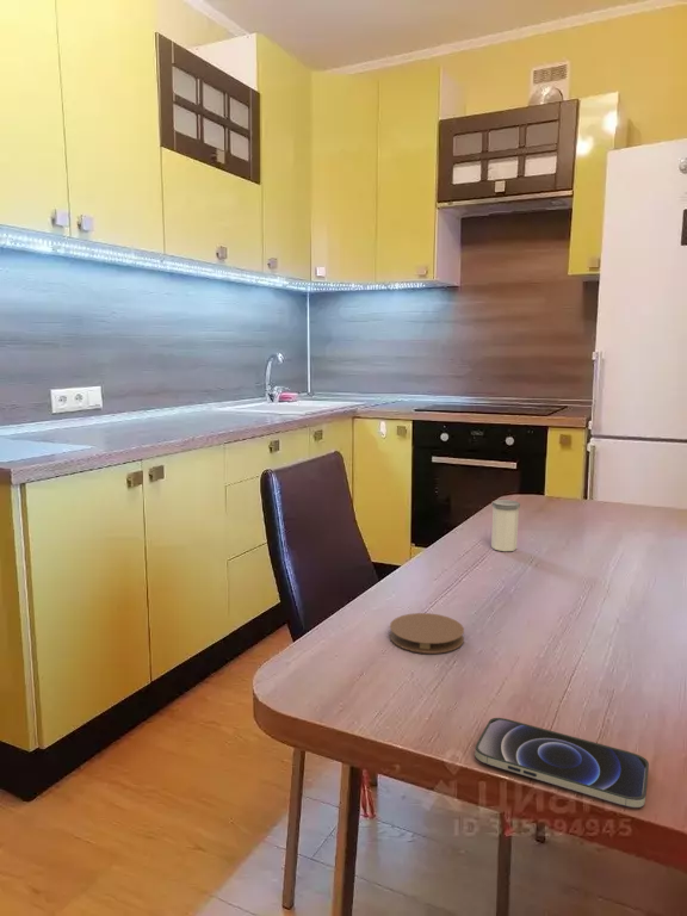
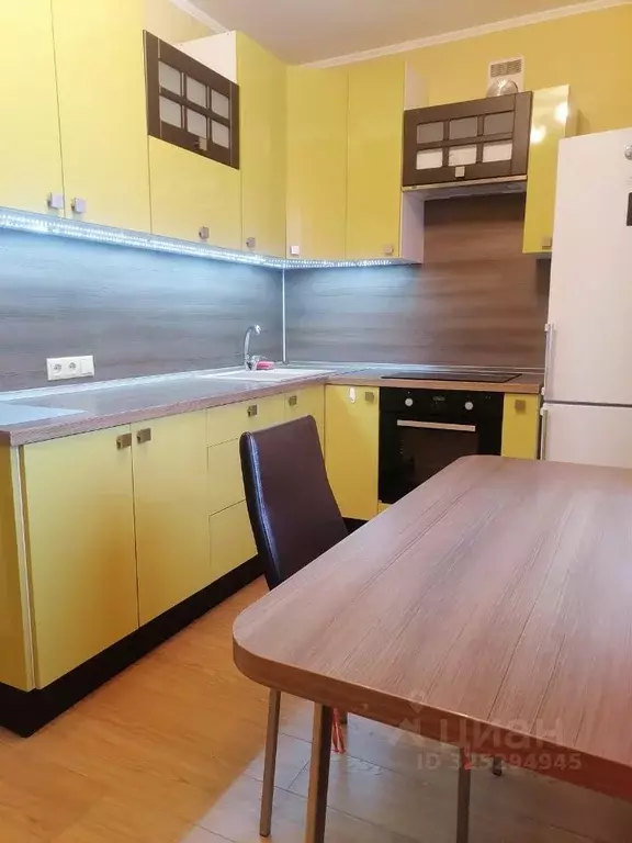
- smartphone (559, 759)
- coaster (426, 632)
- salt shaker (505, 525)
